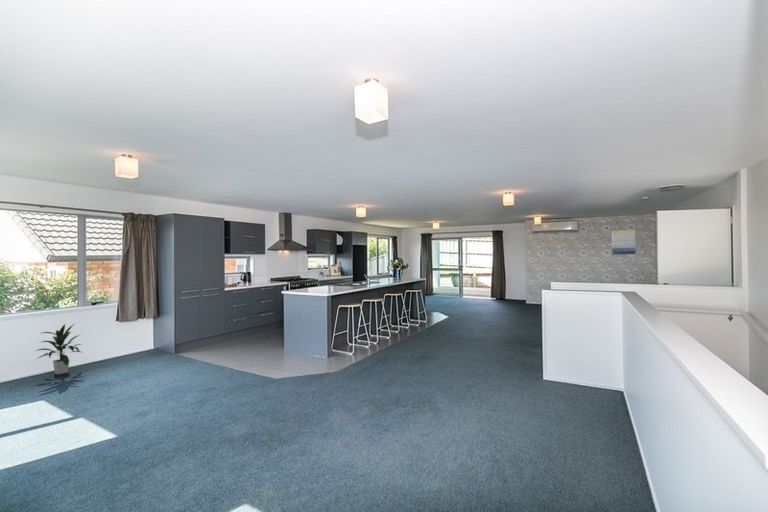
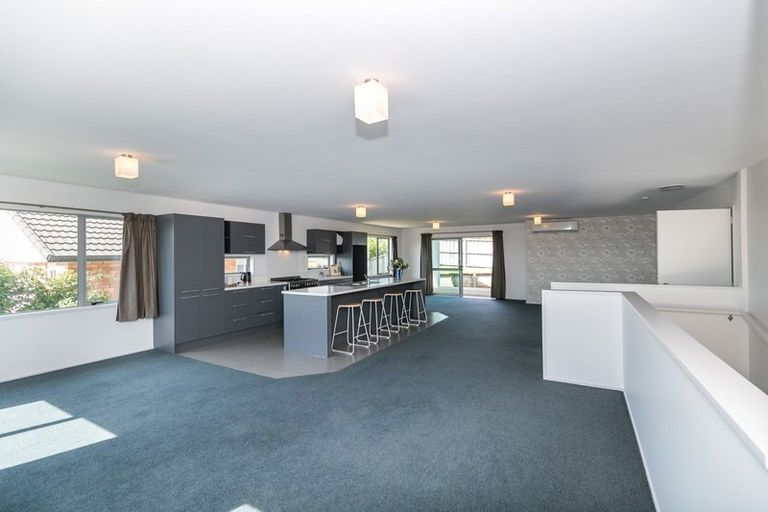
- indoor plant (60, 349)
- wall art (623, 242)
